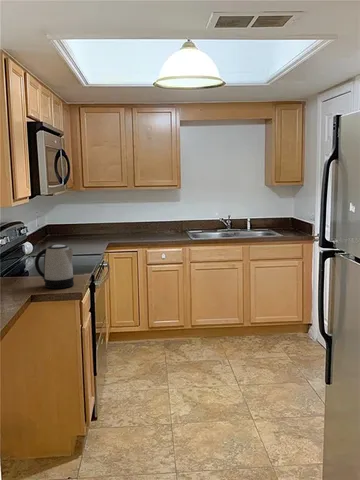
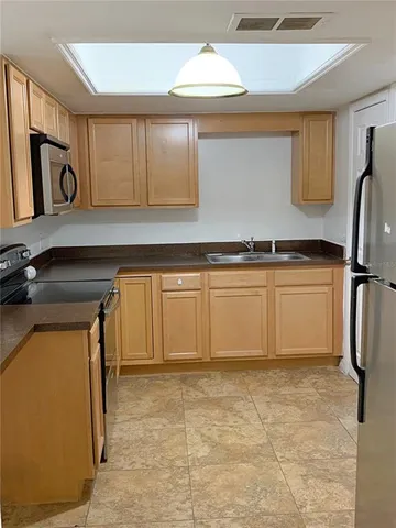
- kettle (54, 265)
